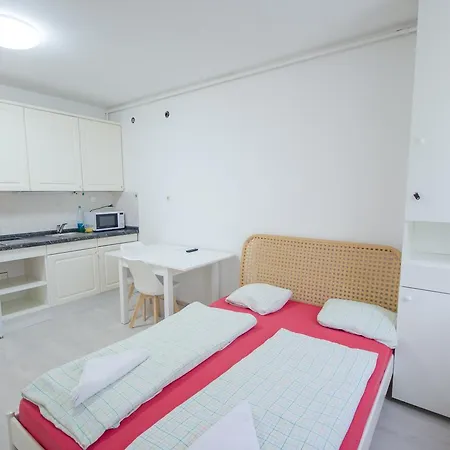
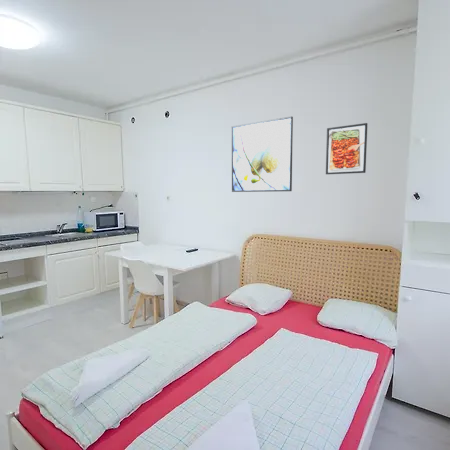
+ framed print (345, 149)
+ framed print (260, 157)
